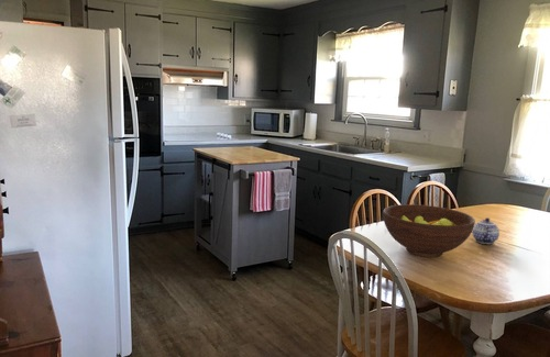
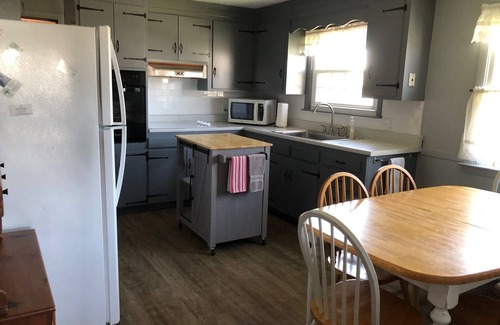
- fruit bowl (426, 233)
- teapot (485, 230)
